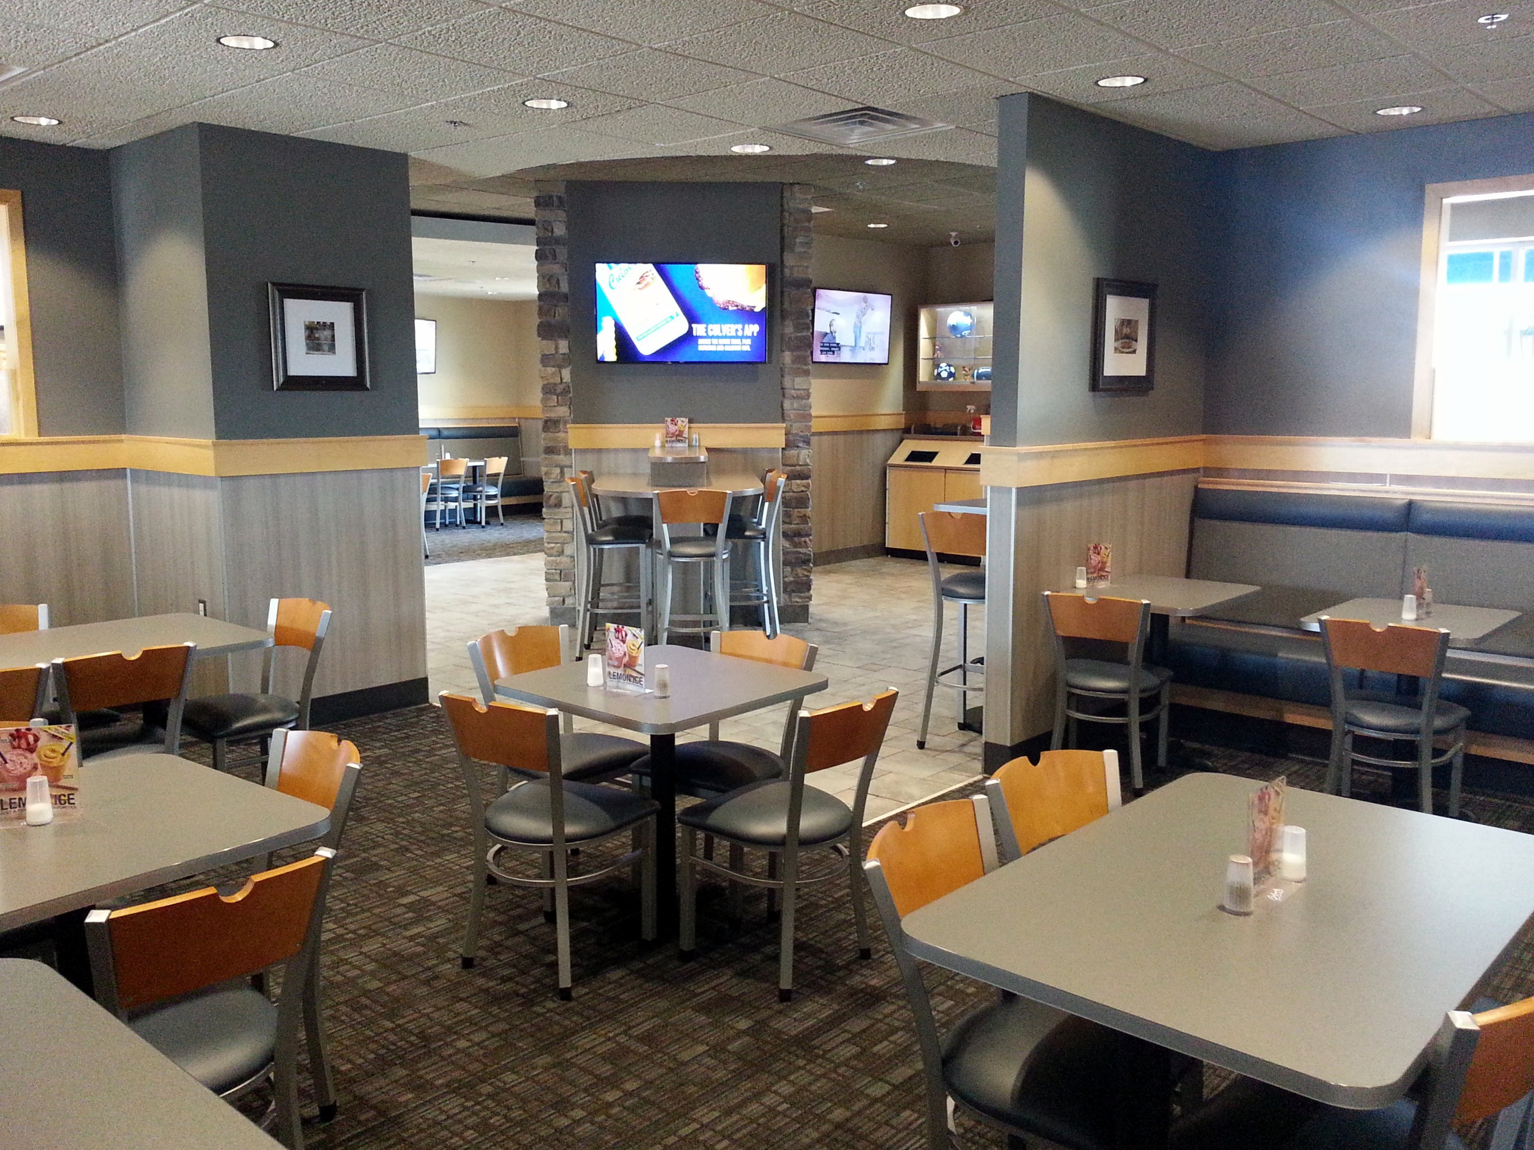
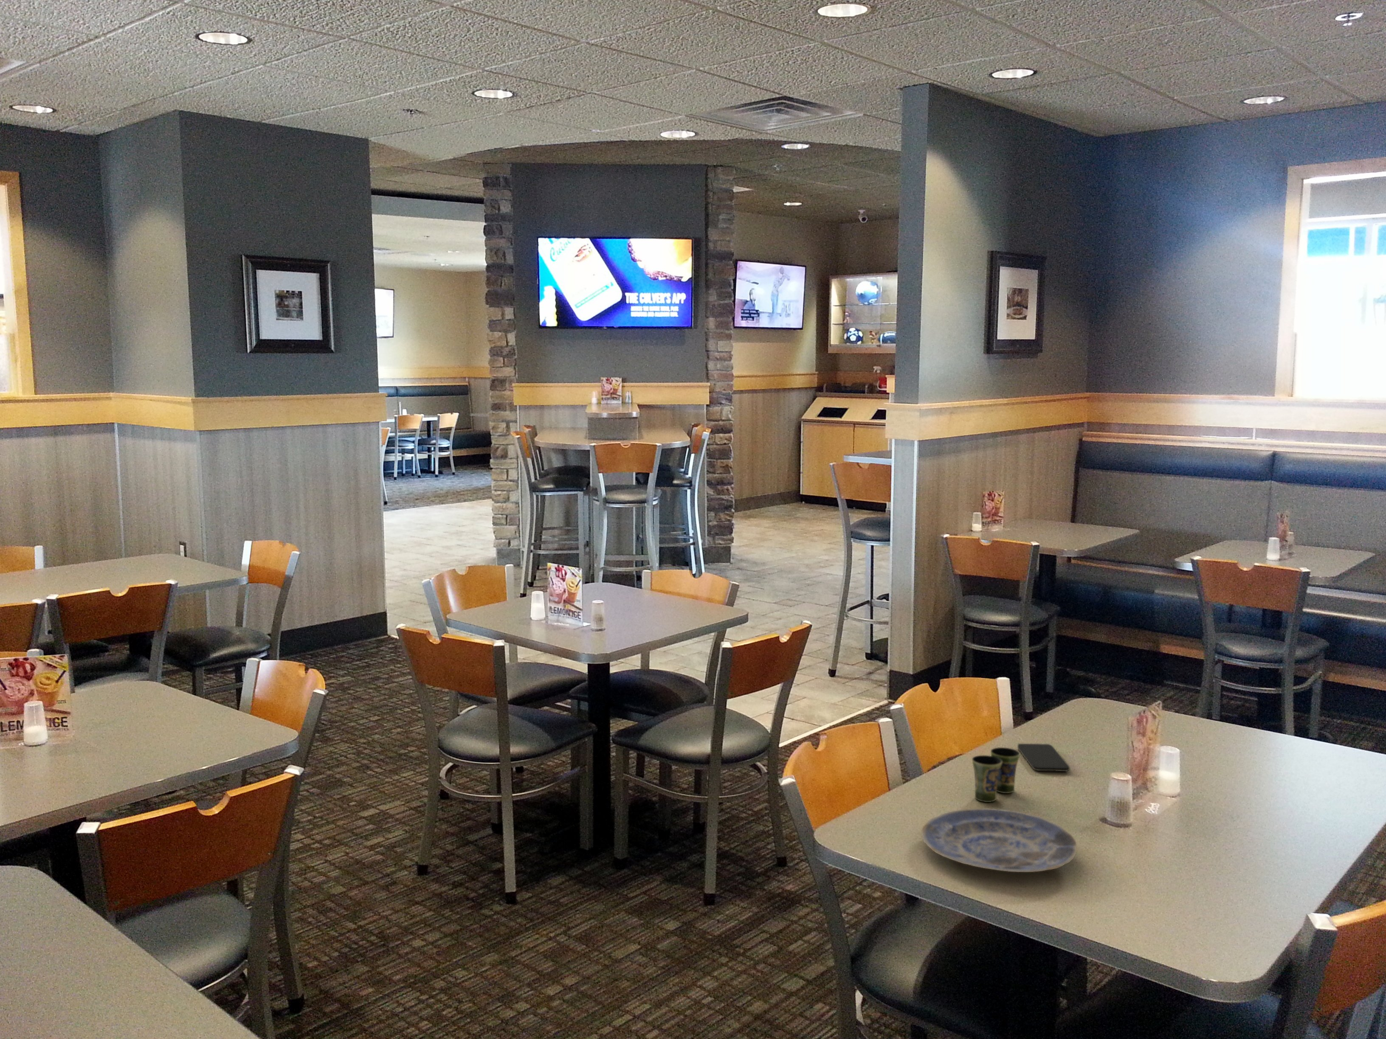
+ plate (997, 844)
+ cup (995, 775)
+ smartphone (1042, 756)
